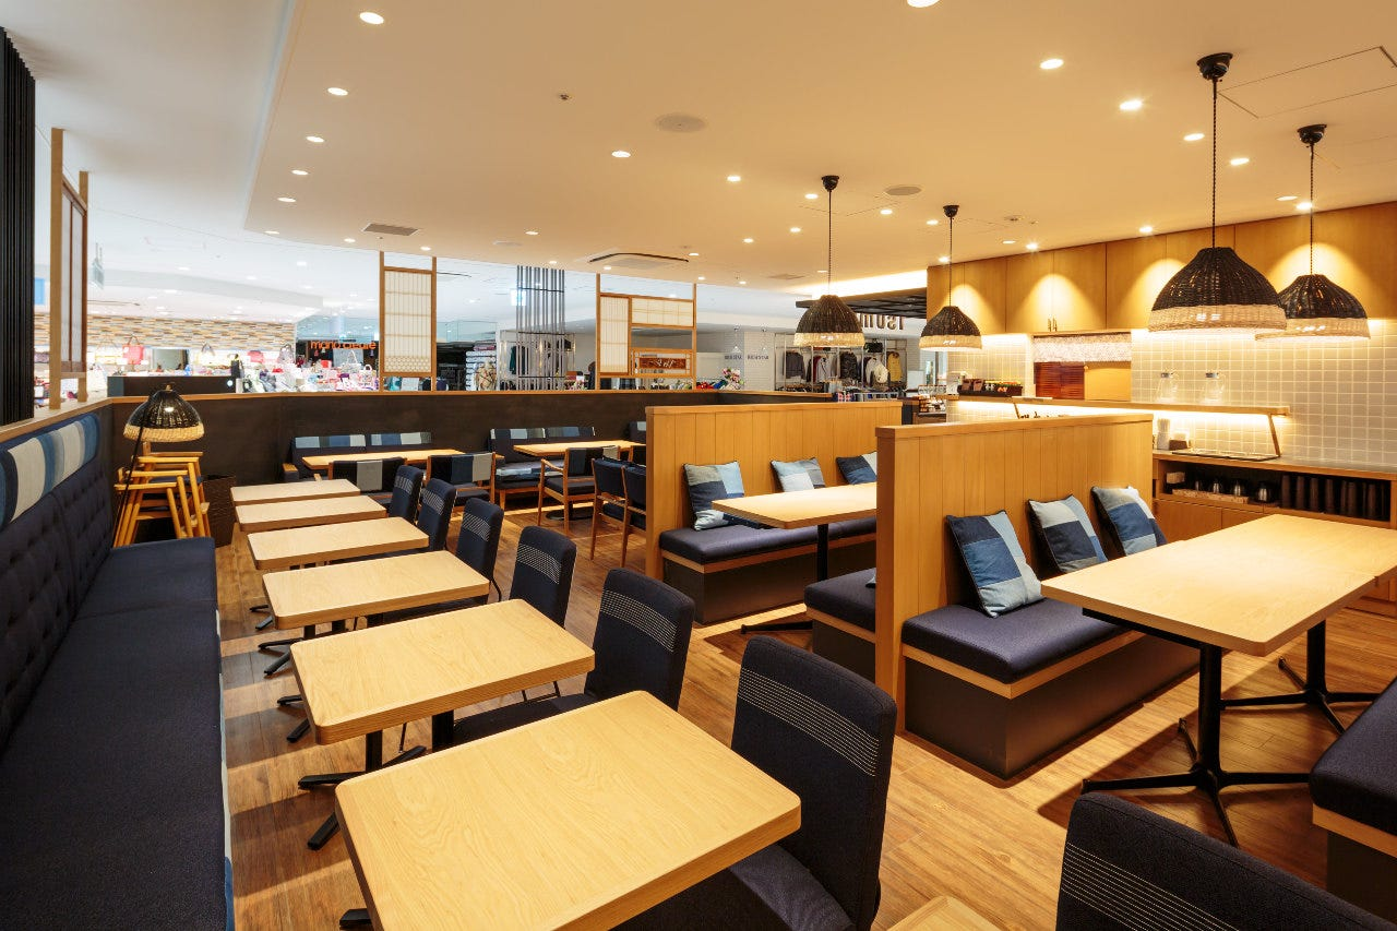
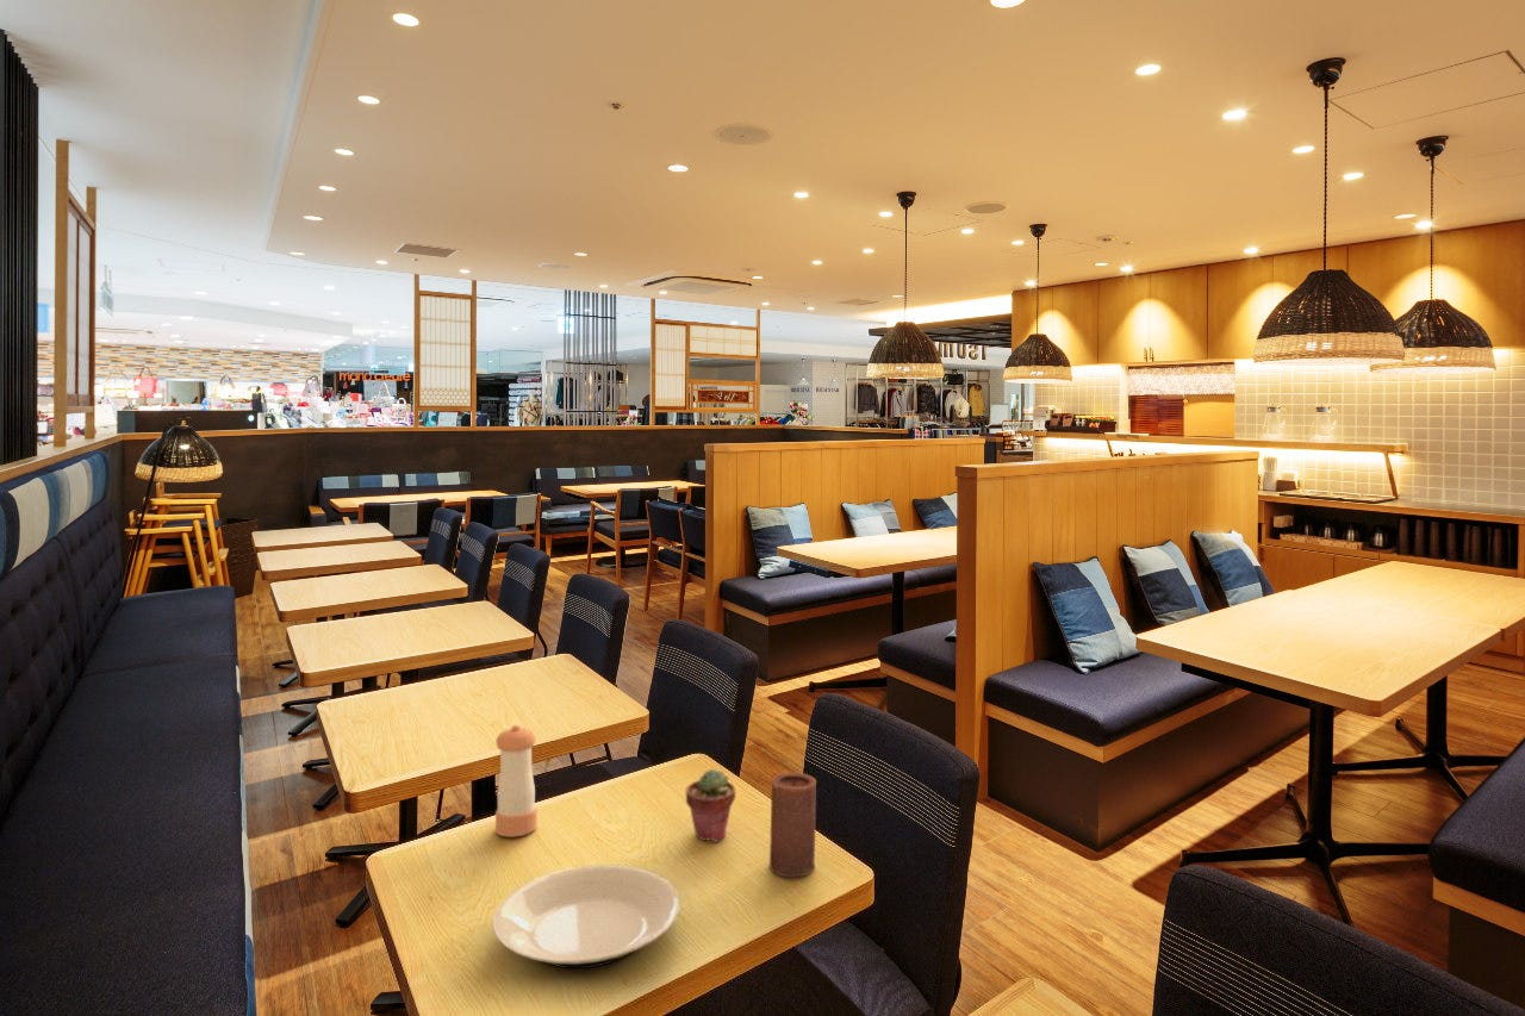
+ pepper shaker (516, 777)
+ potted succulent (710, 802)
+ plate (589, 921)
+ candle (792, 822)
